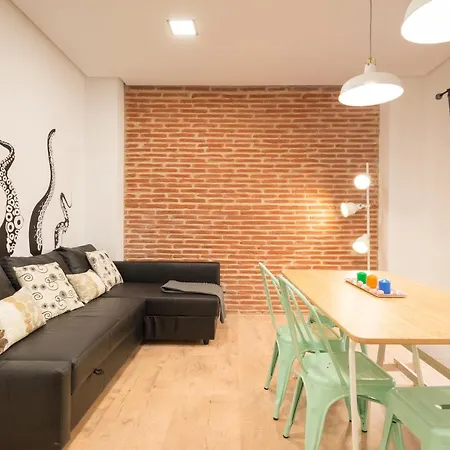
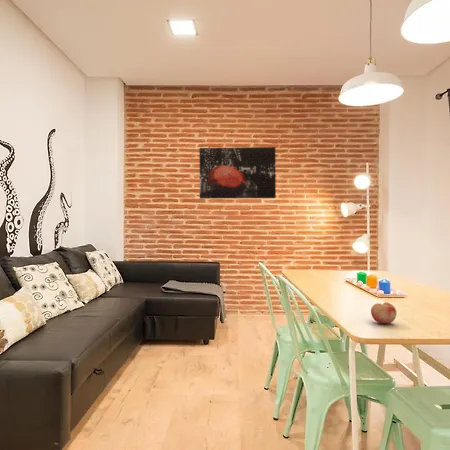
+ fruit (383, 312)
+ wall art (237, 173)
